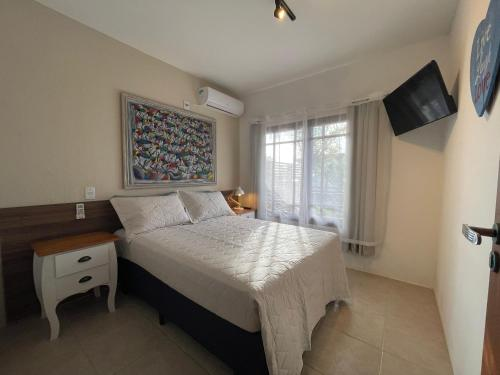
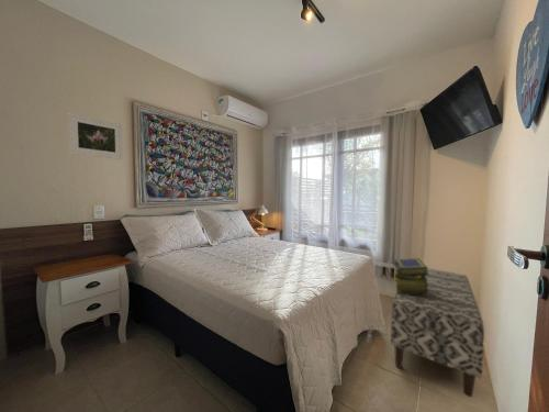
+ bench (433, 314)
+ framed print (97, 137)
+ stack of books (413, 277)
